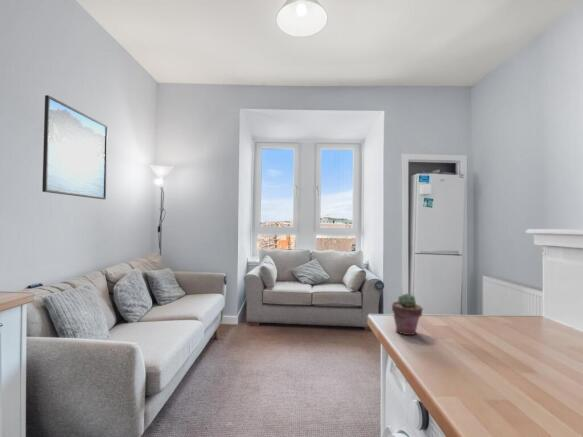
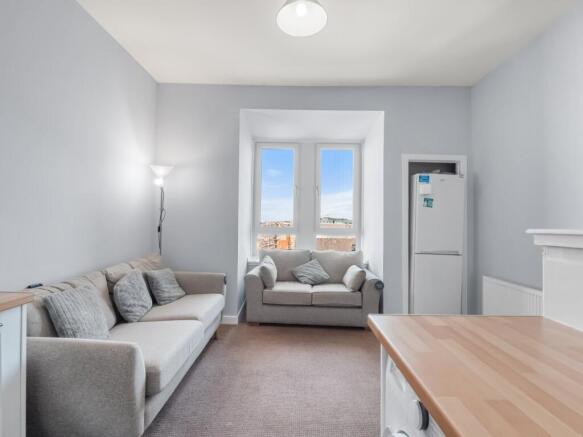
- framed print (79, 154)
- potted succulent (406, 312)
